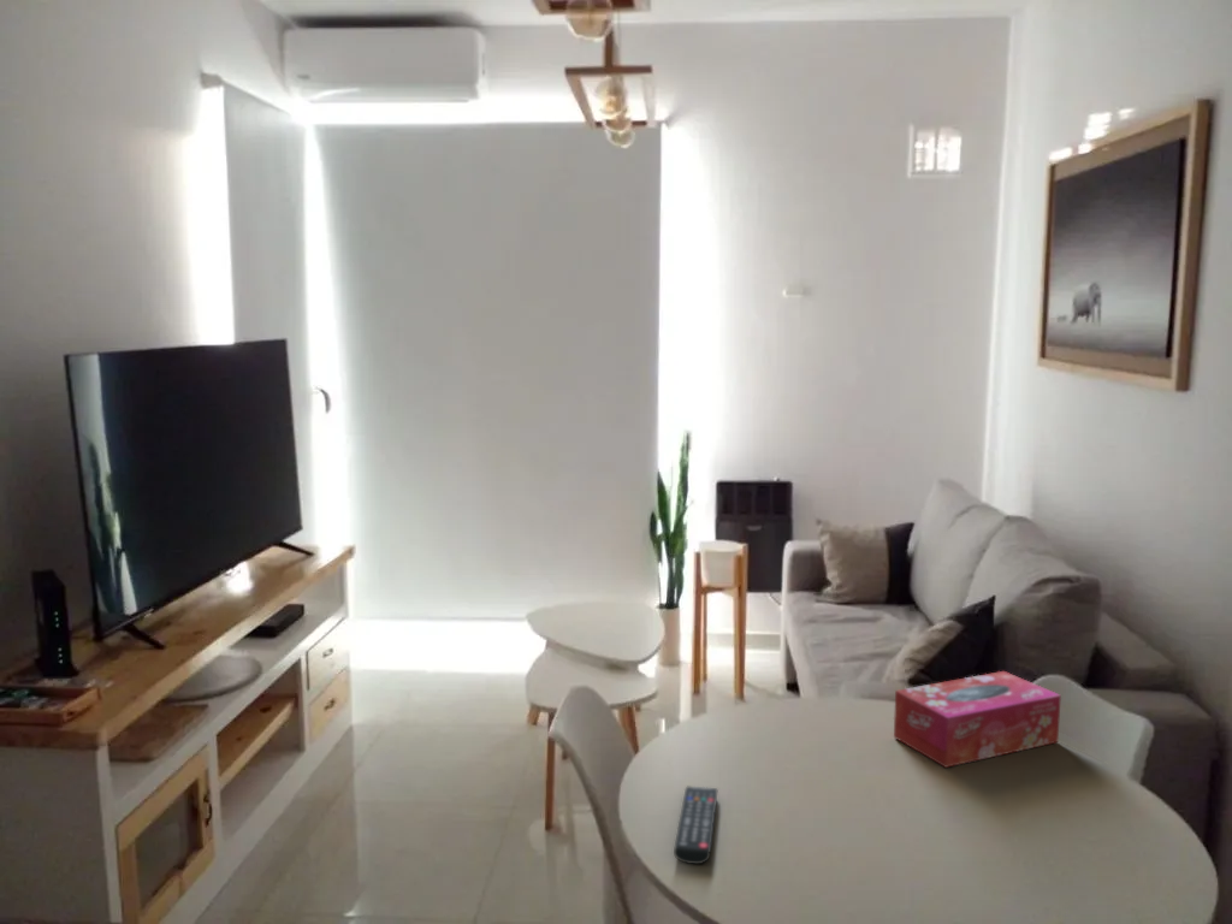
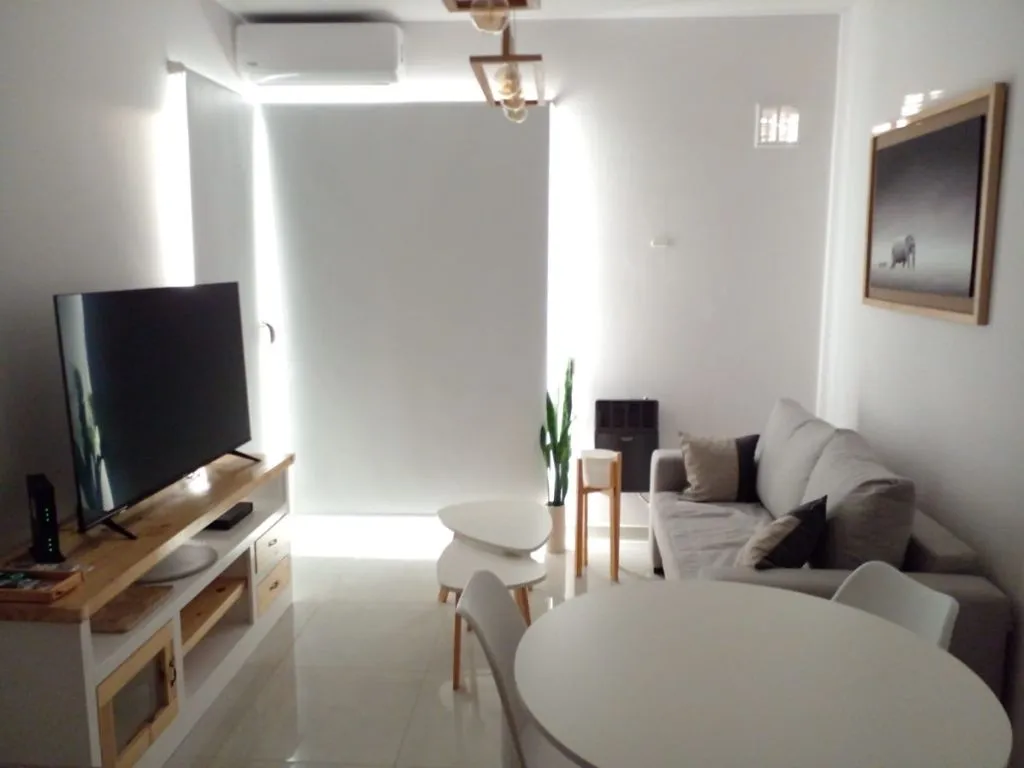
- remote control (697, 821)
- tissue box (976, 716)
